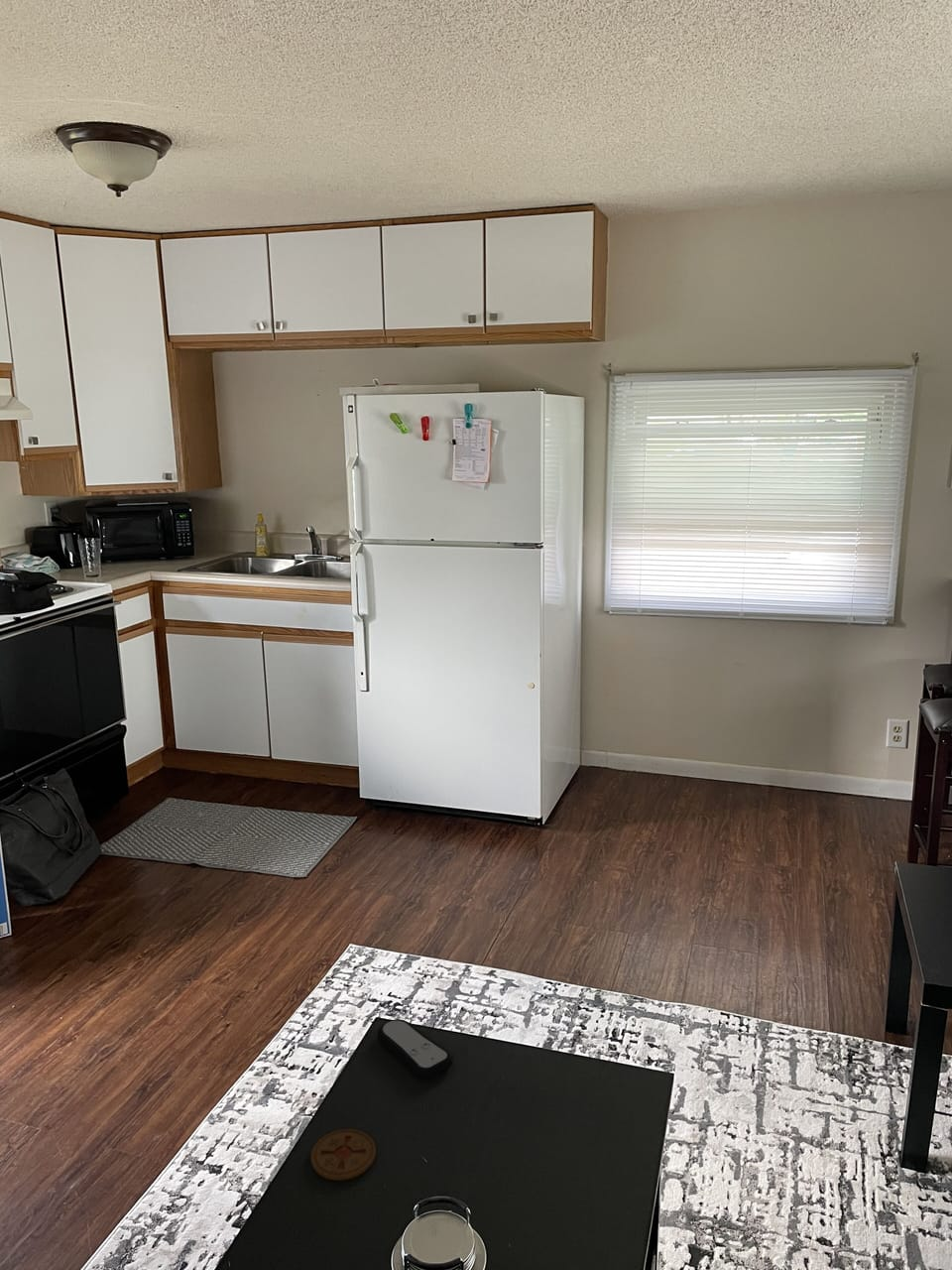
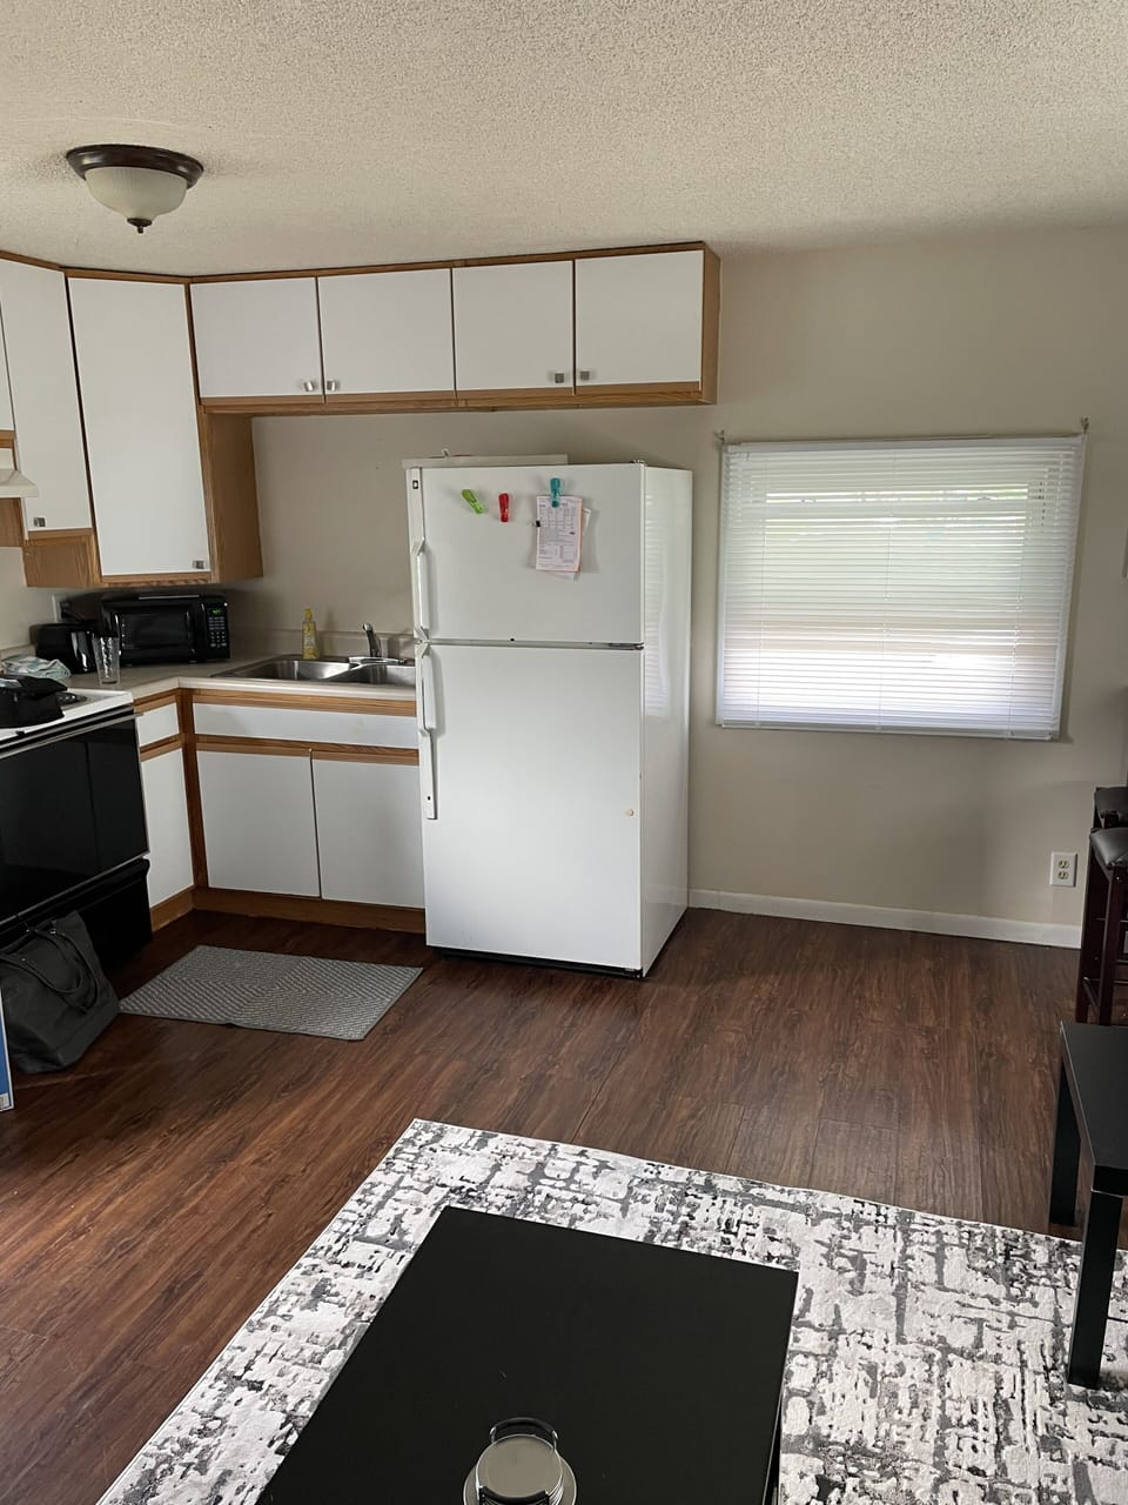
- coaster (343, 1154)
- remote control (413, 1046)
